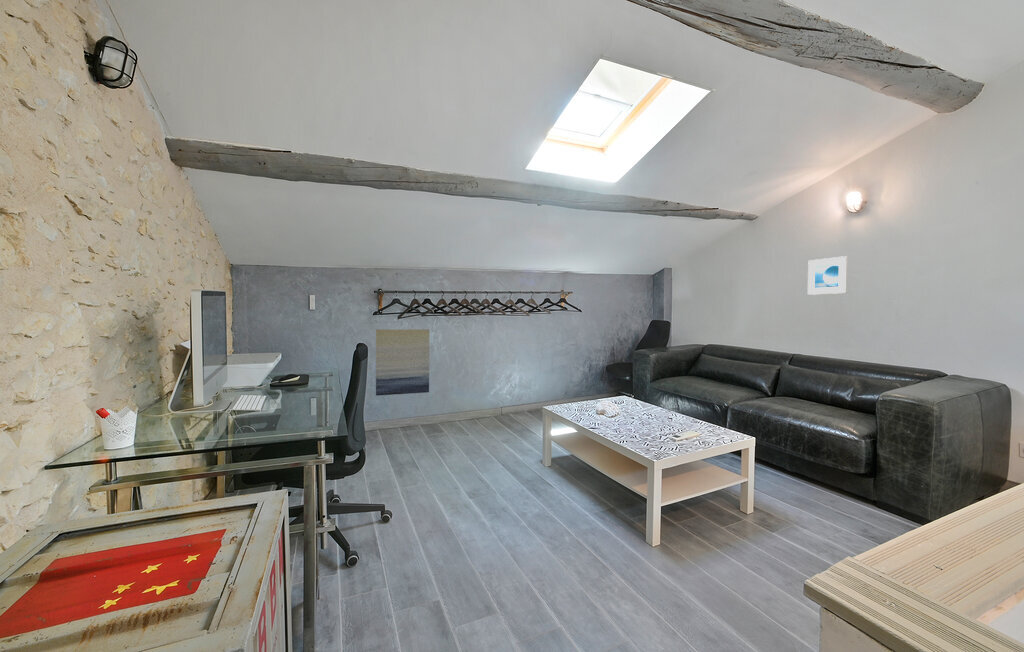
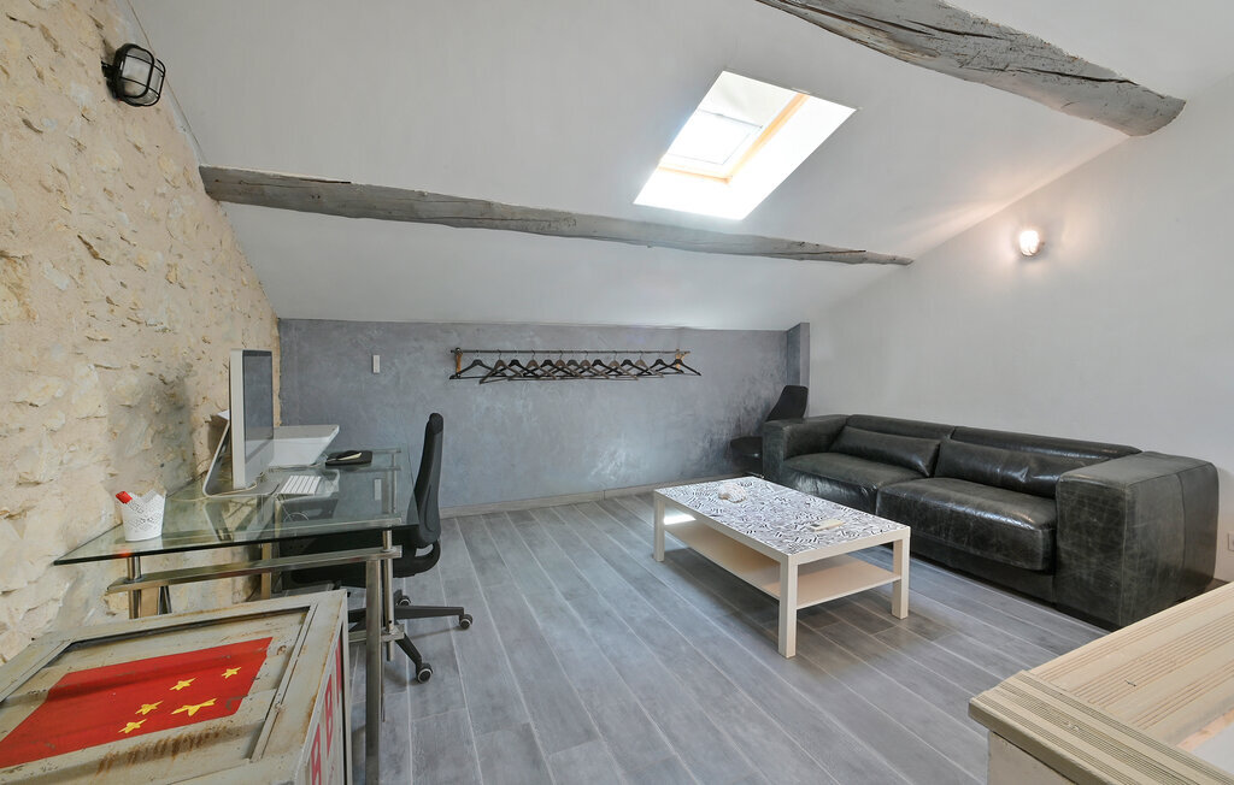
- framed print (826, 276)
- wall art (403, 361)
